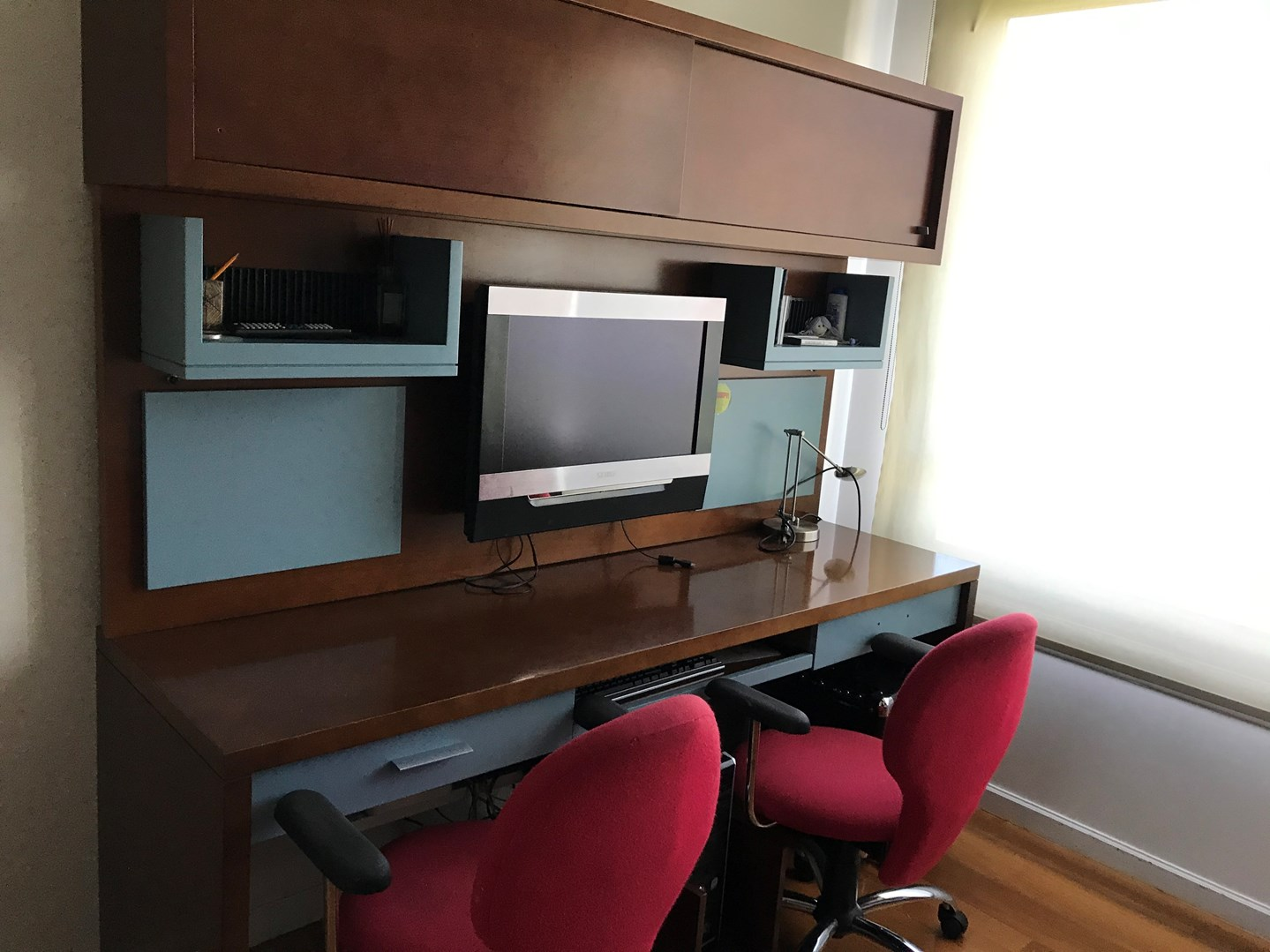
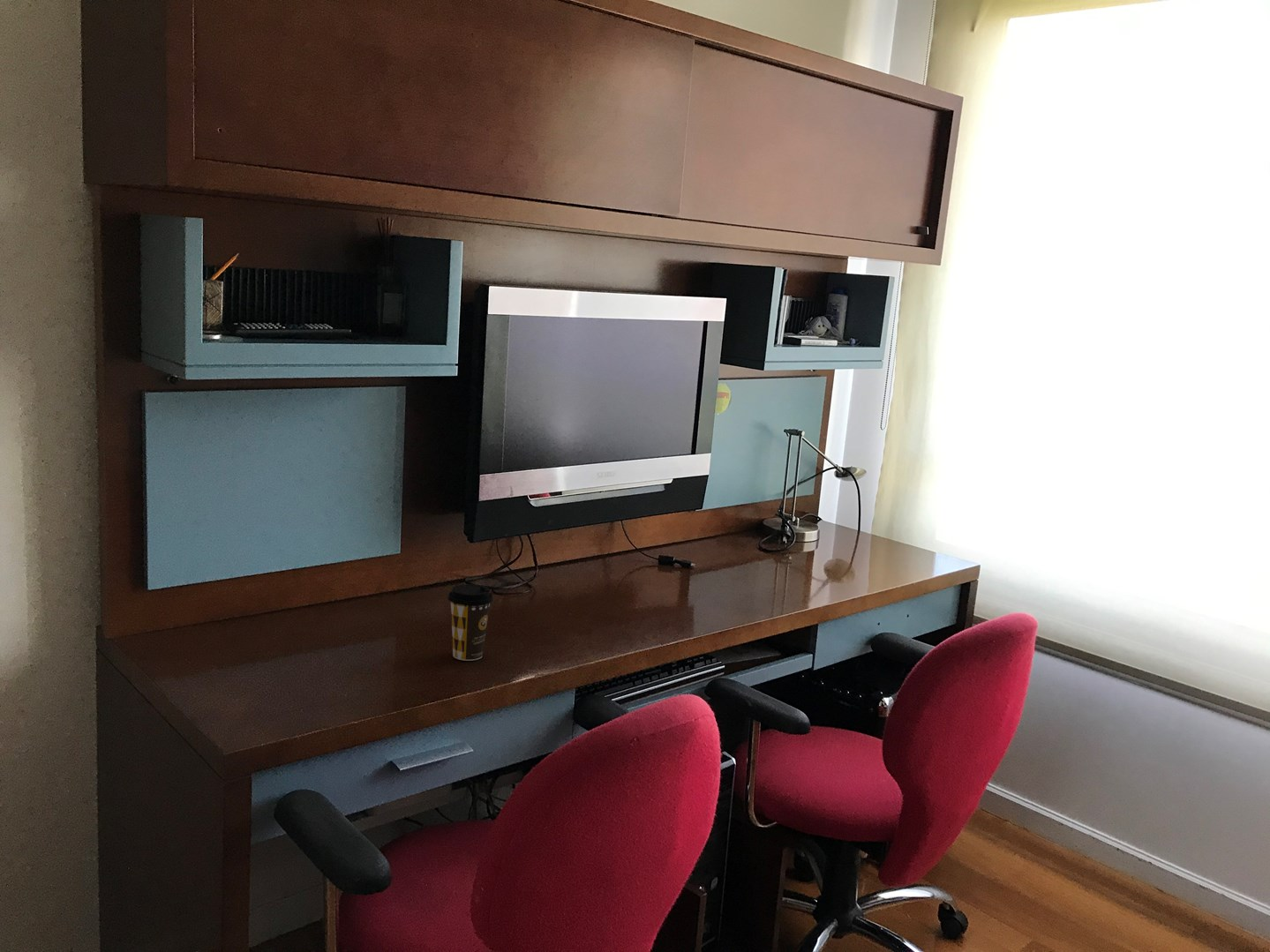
+ coffee cup (469, 622)
